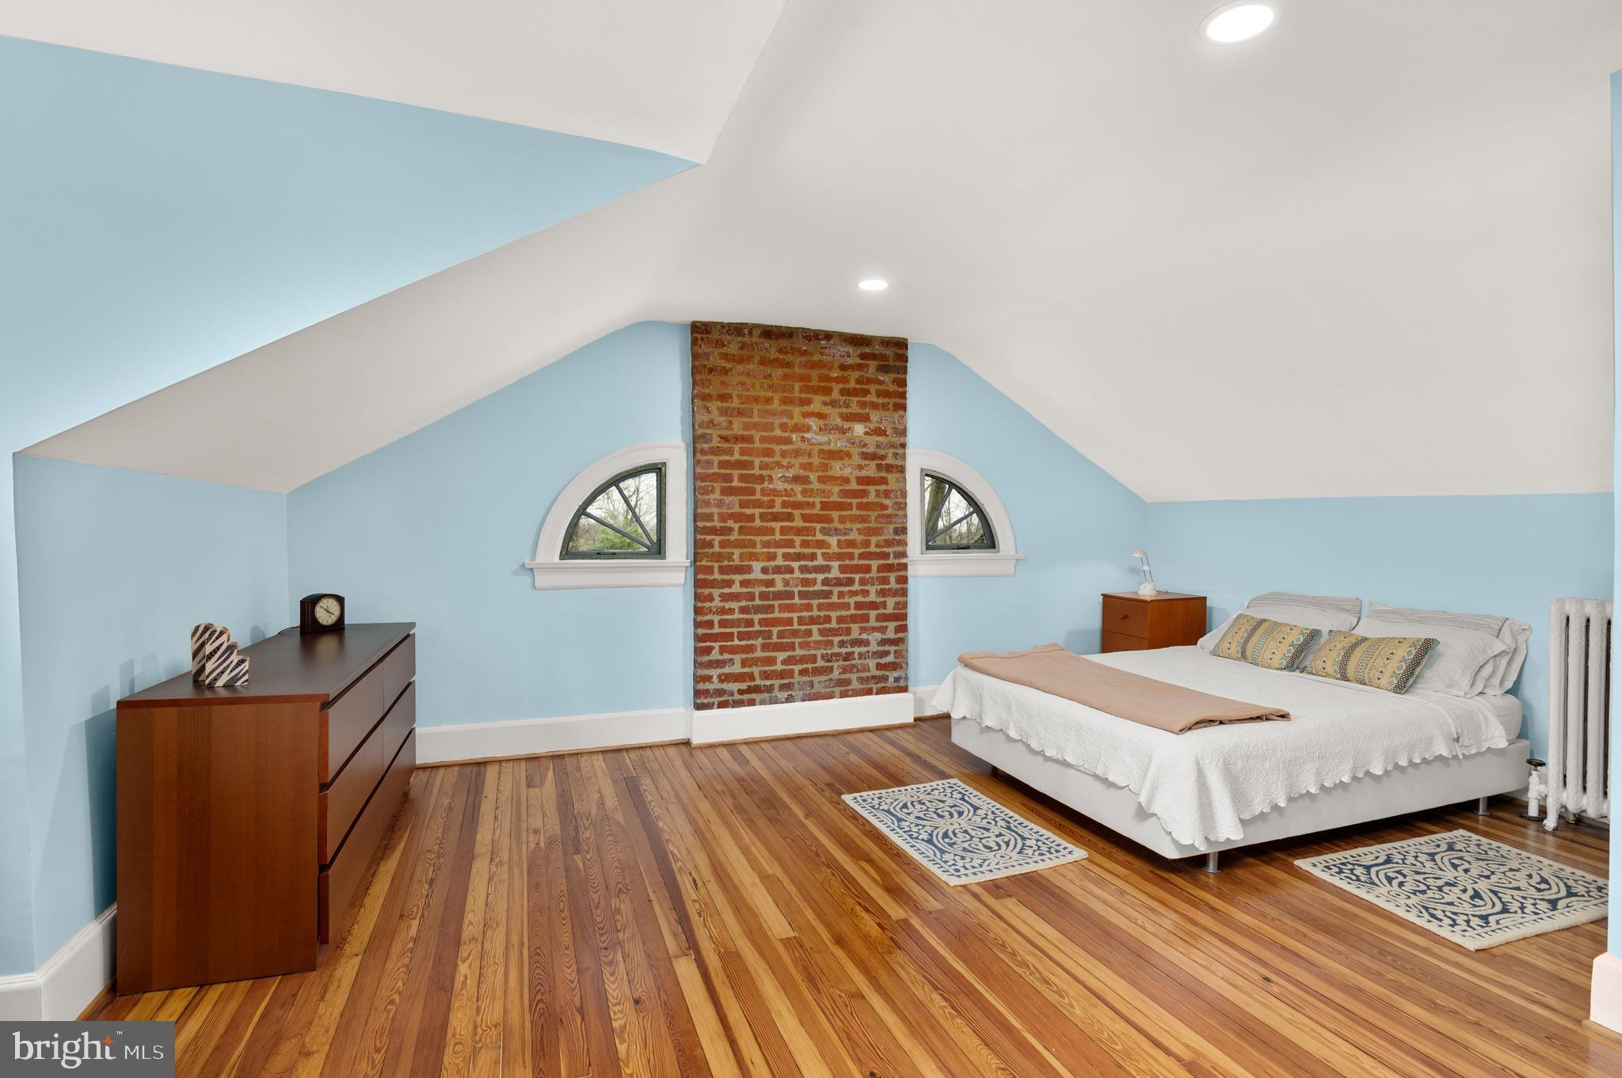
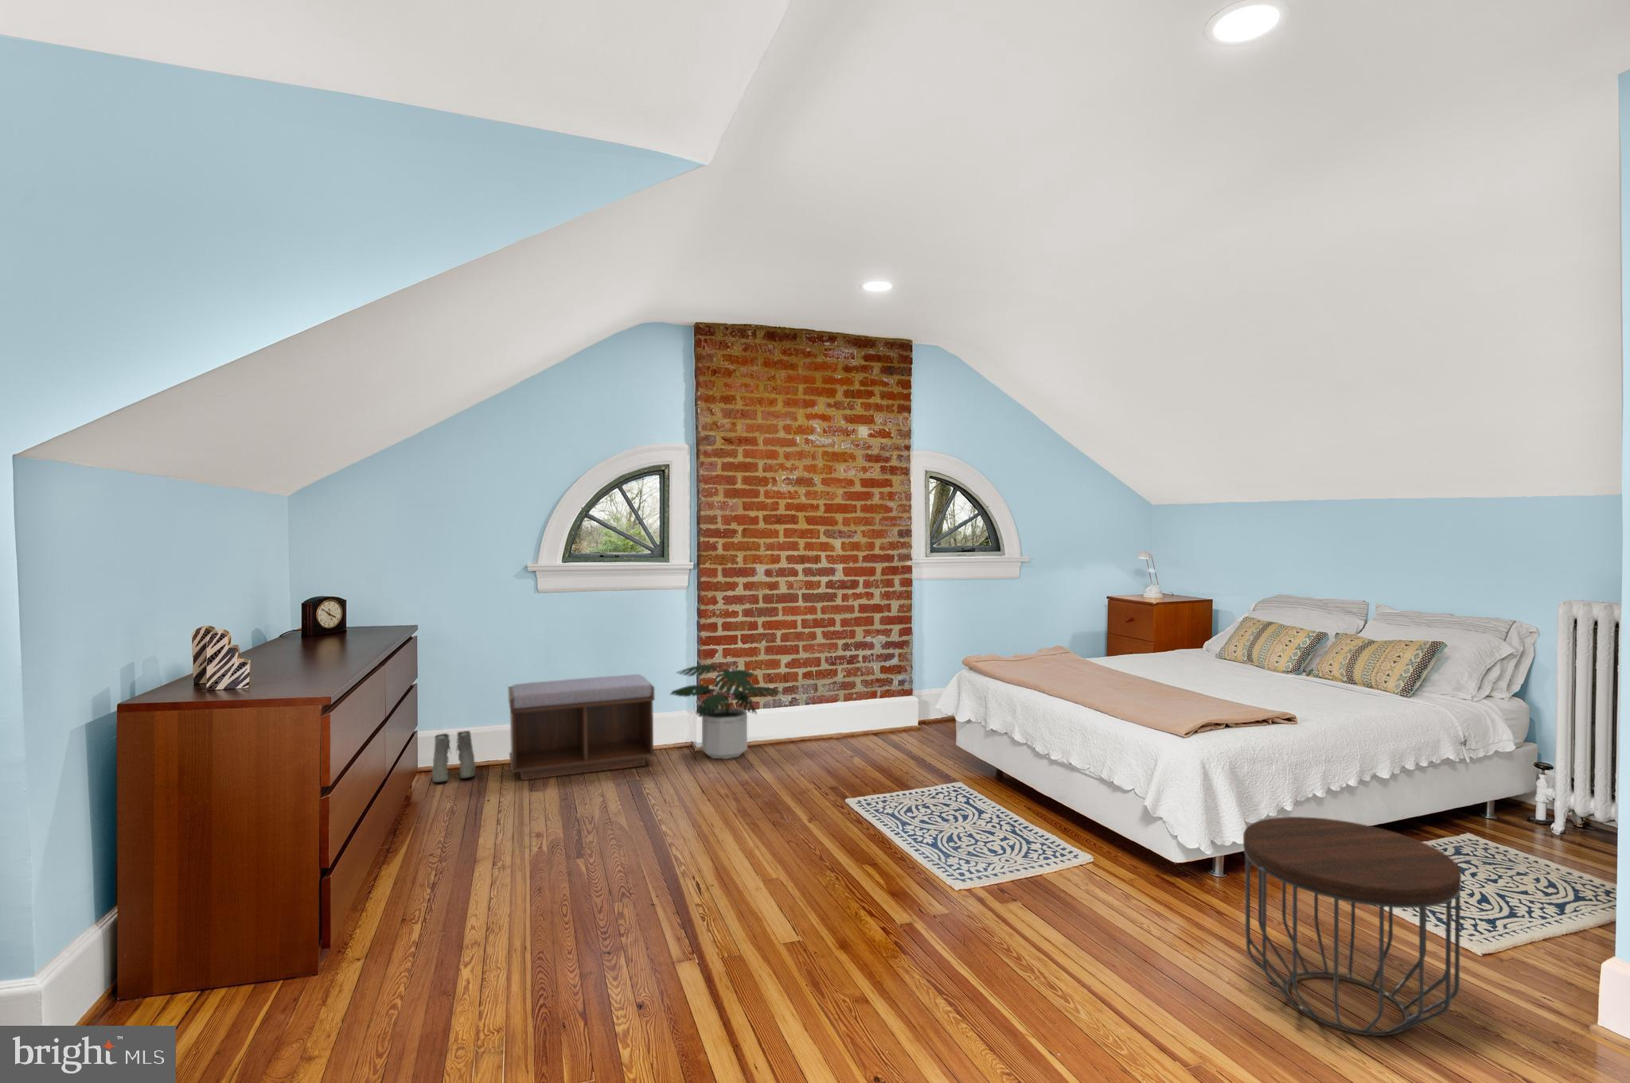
+ bench (580, 724)
+ boots (451, 753)
+ potted plant (728, 710)
+ side table (1351, 926)
